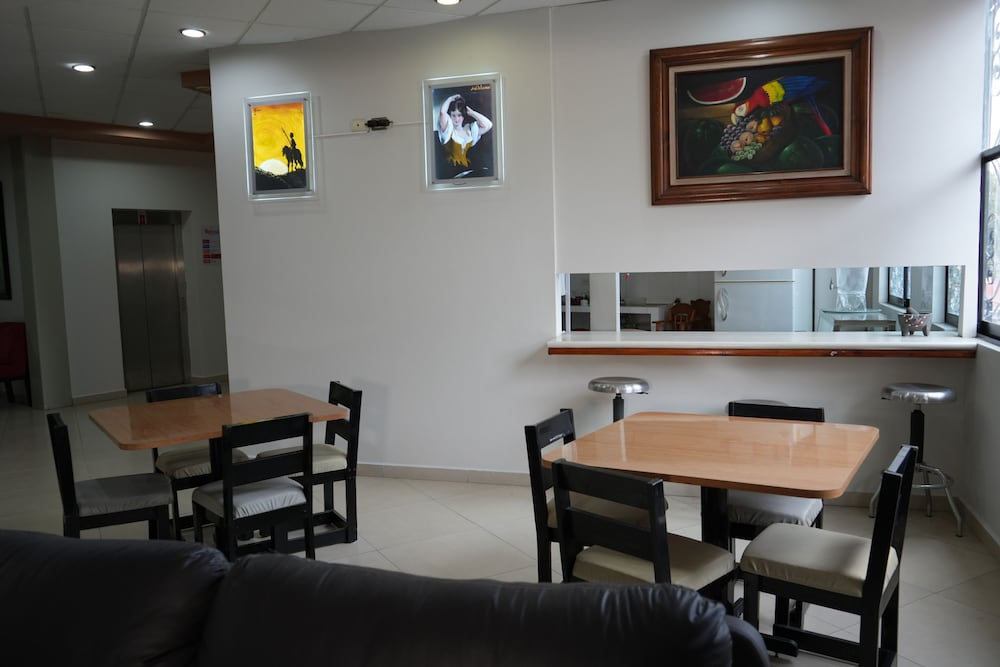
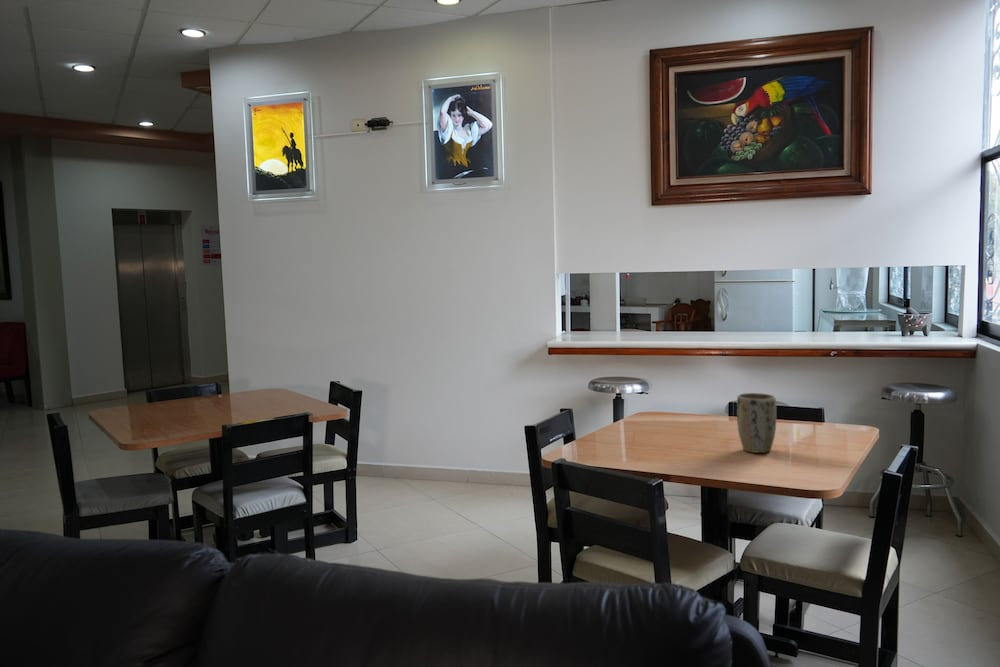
+ plant pot (756, 423)
